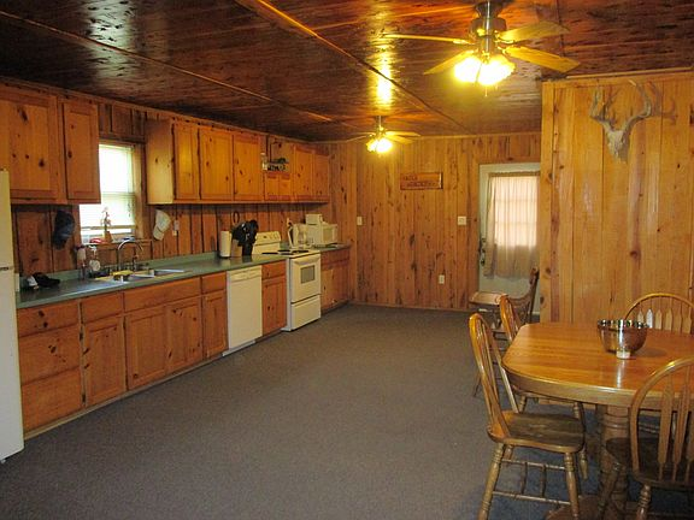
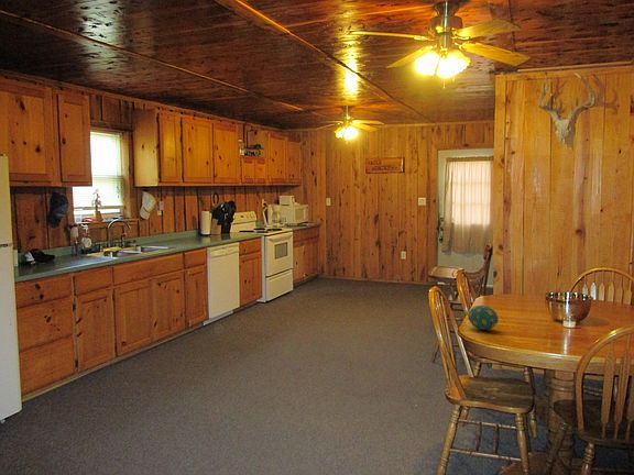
+ decorative egg (482, 317)
